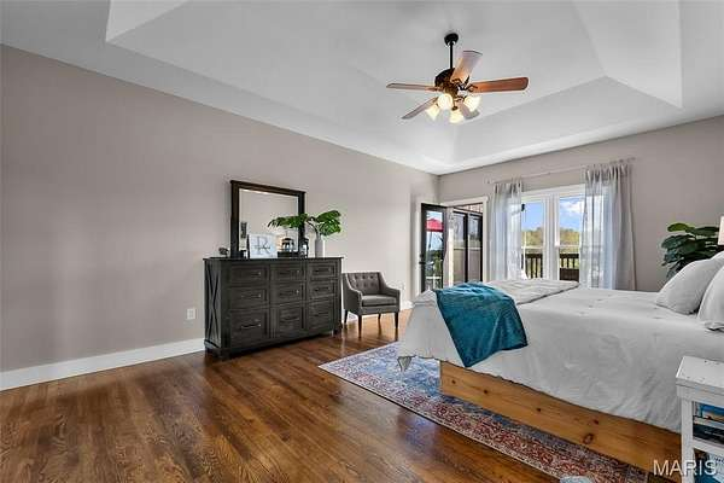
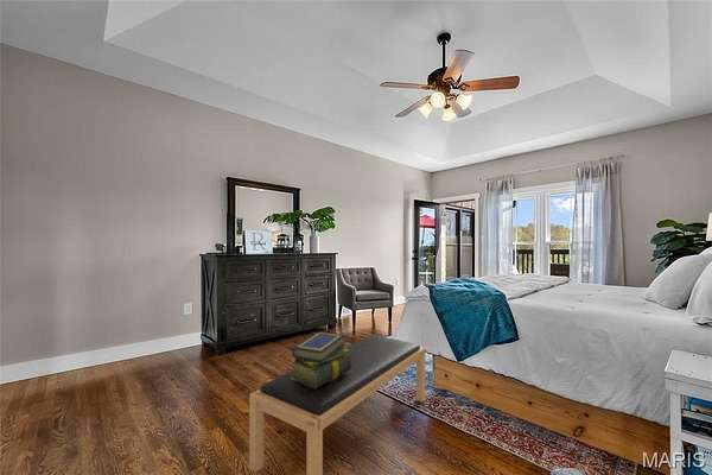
+ stack of books (320, 357)
+ bench (352, 393)
